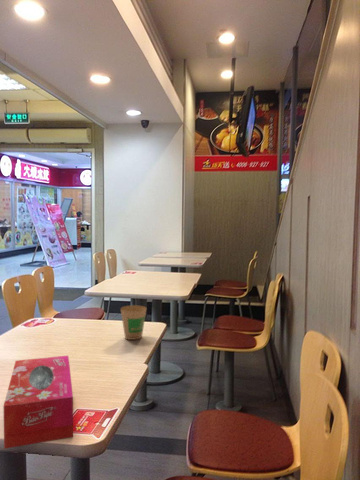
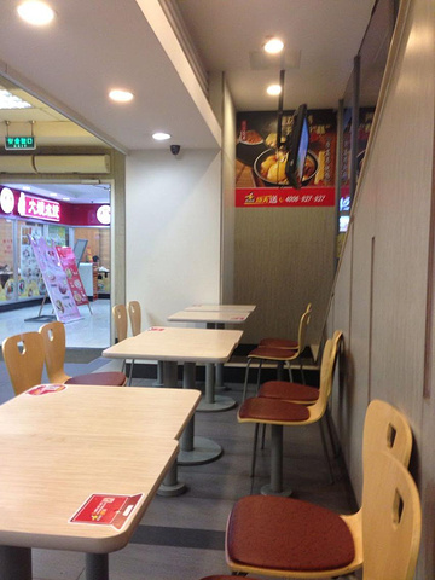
- tissue box (41, 394)
- paper cup (133, 322)
